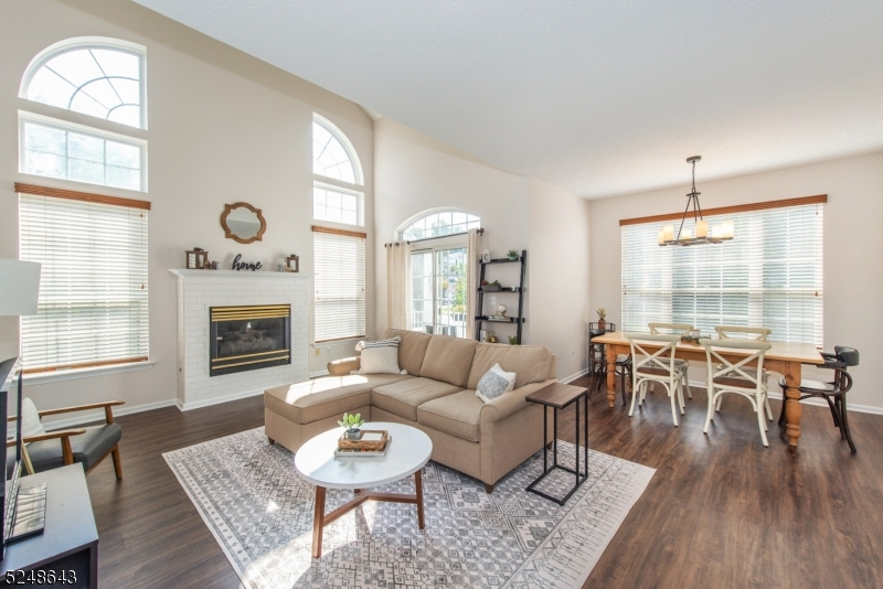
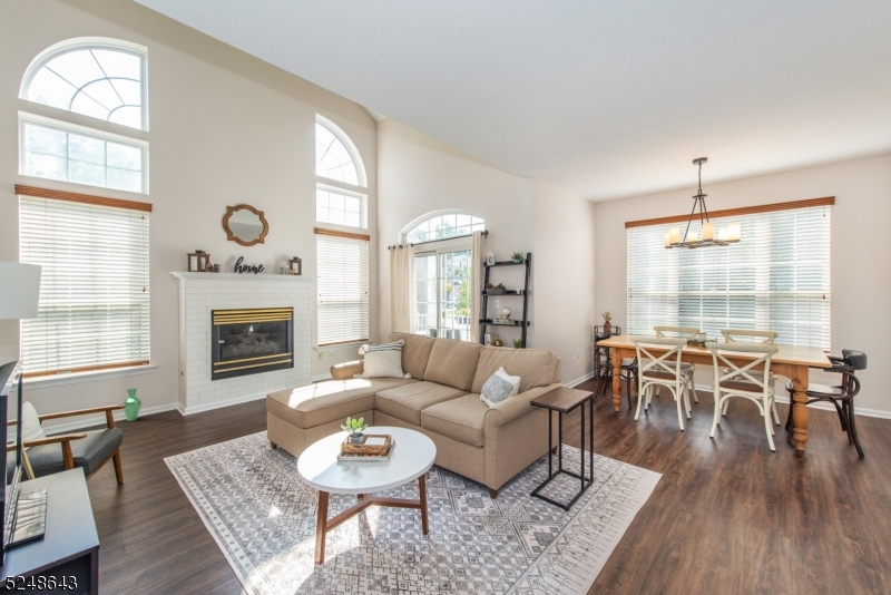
+ vase (131, 403)
